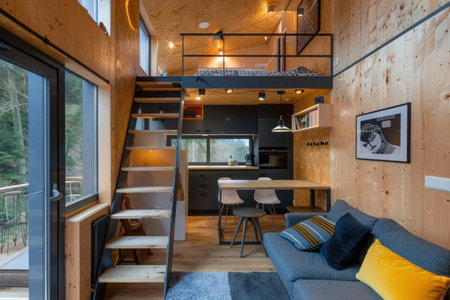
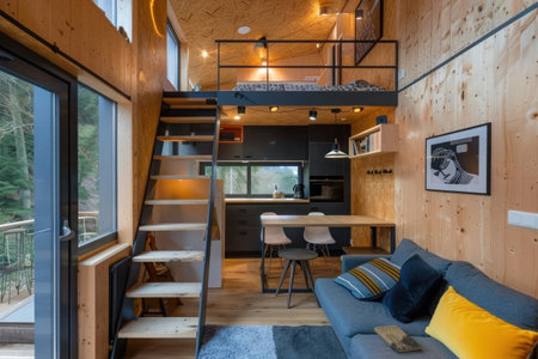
+ book (396, 337)
